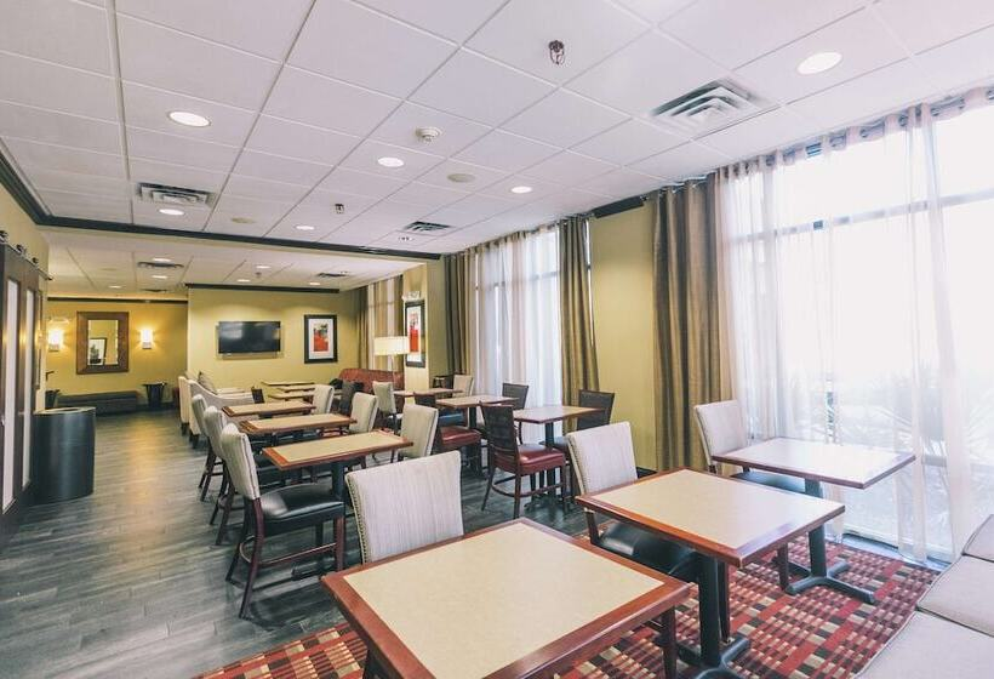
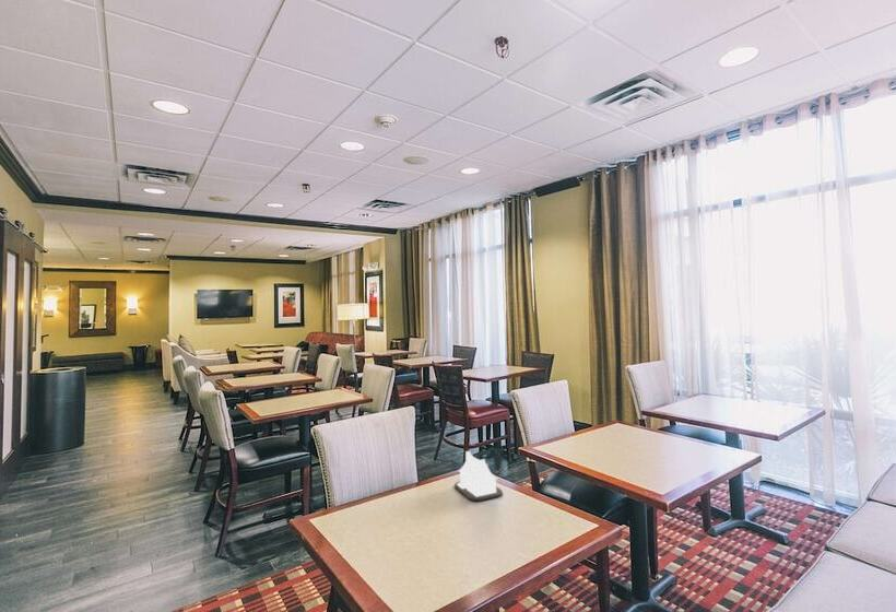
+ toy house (478, 473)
